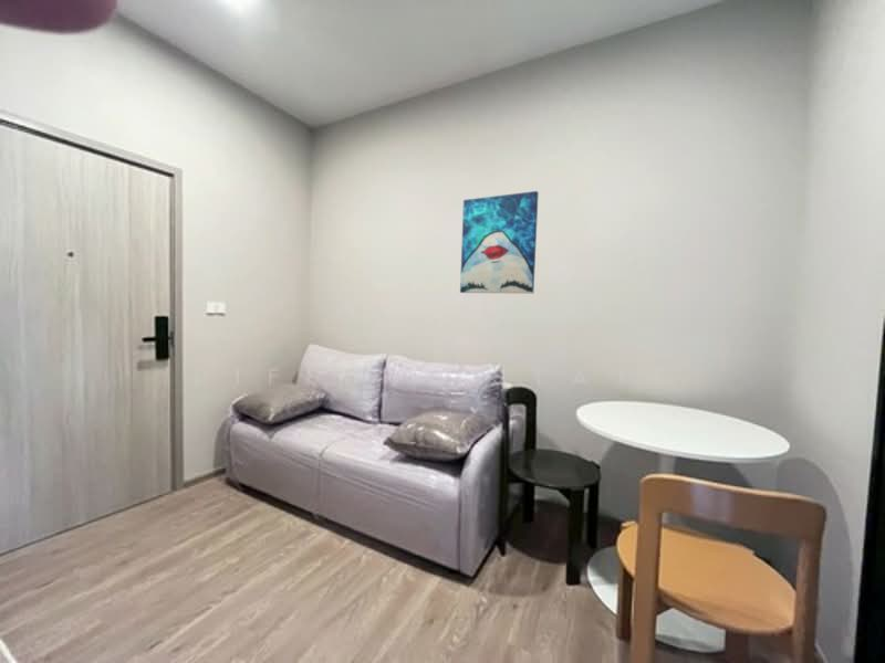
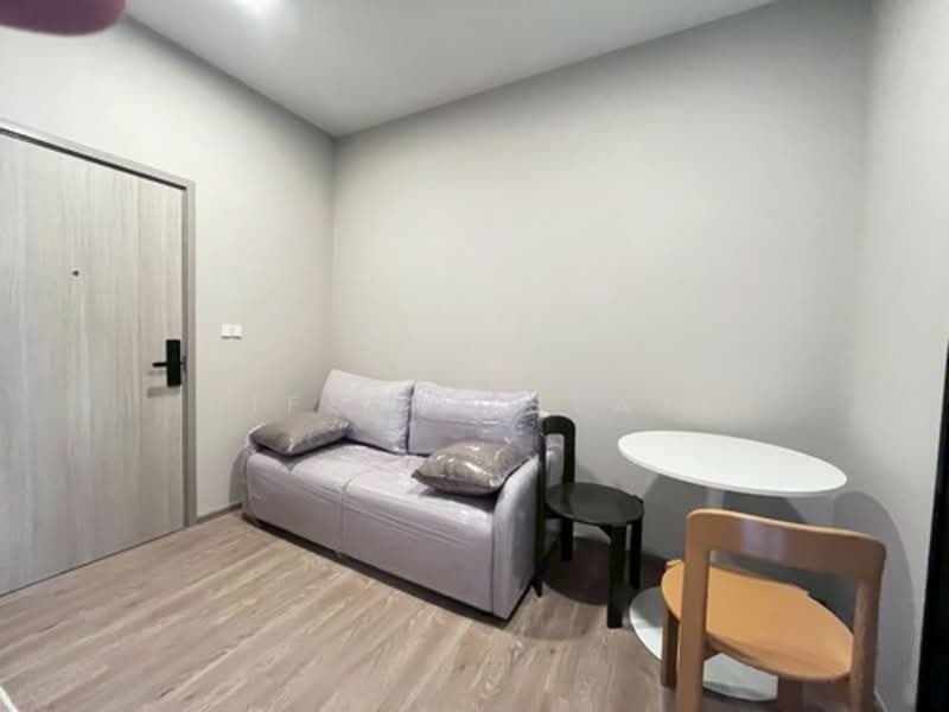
- wall art (497, 244)
